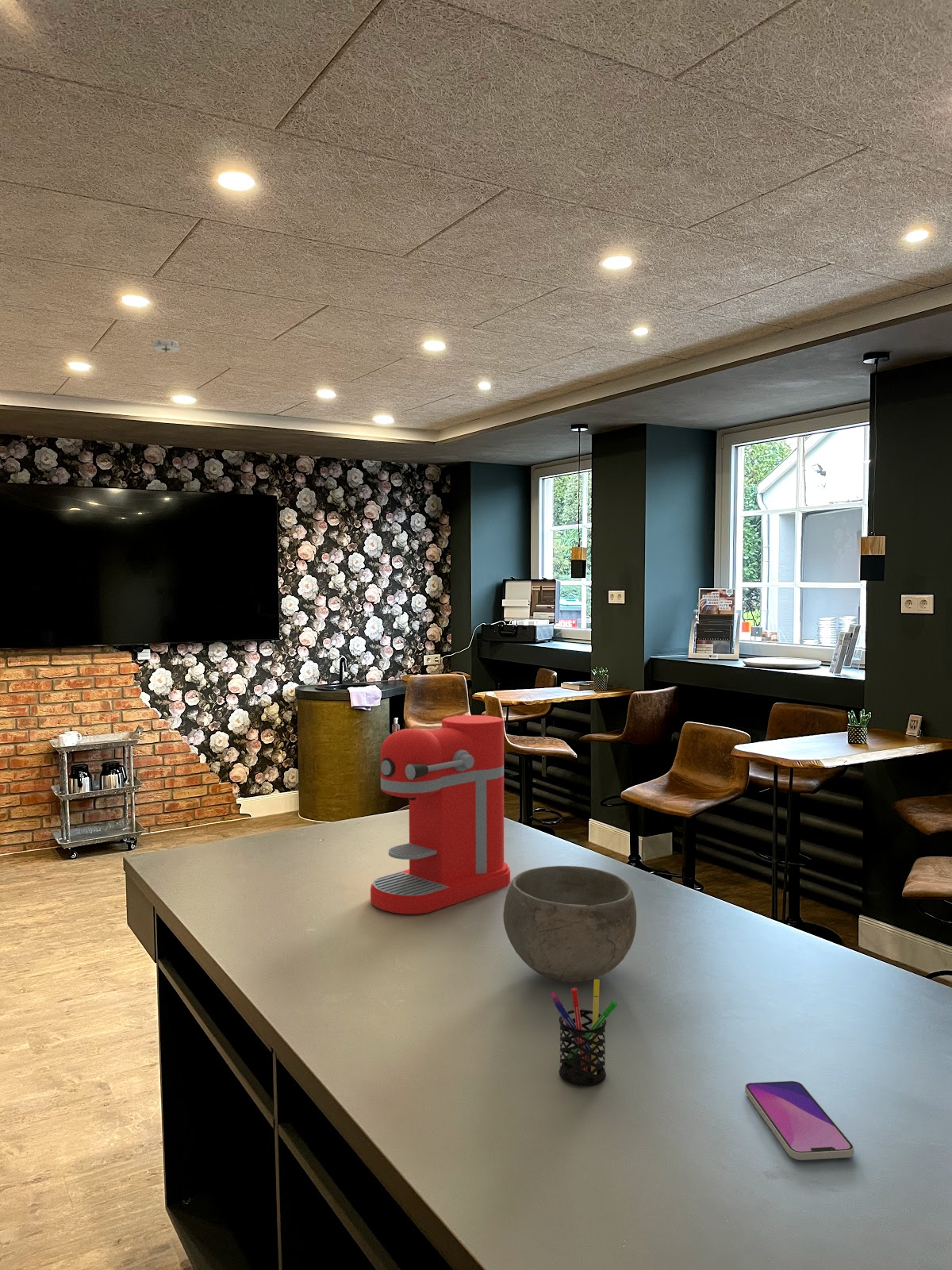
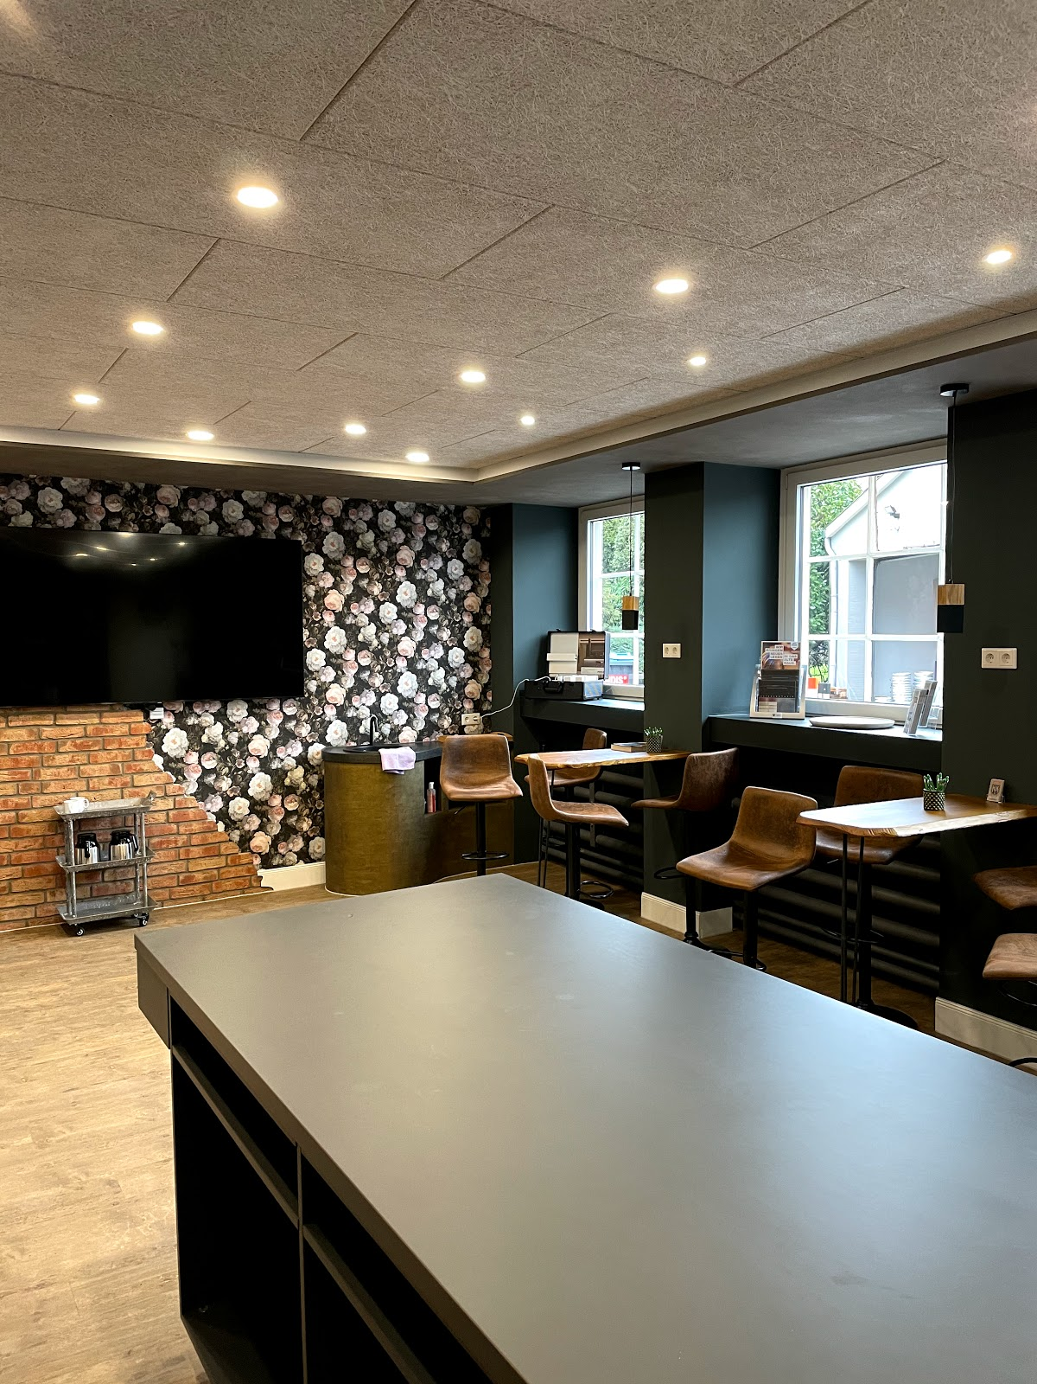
- bowl (569, 927)
- pen holder (586, 1029)
- coffee maker (442, 808)
- smoke detector (164, 345)
- smartphone (796, 1118)
